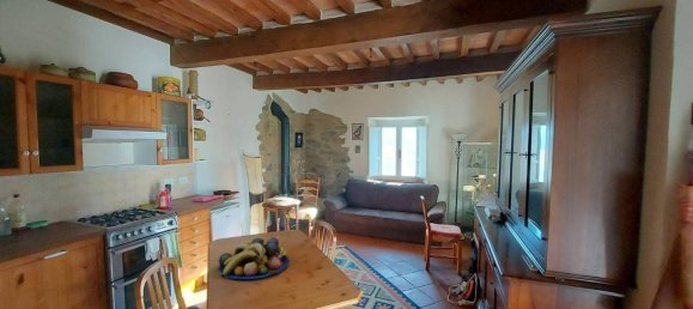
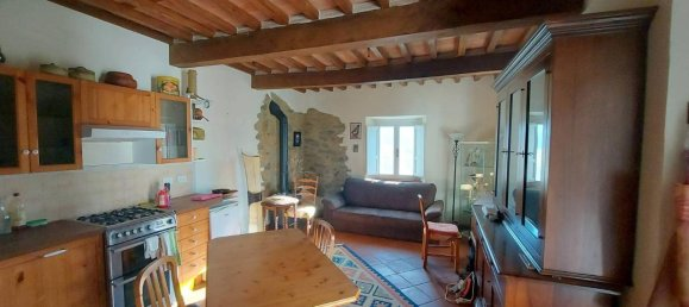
- fruit bowl (255, 253)
